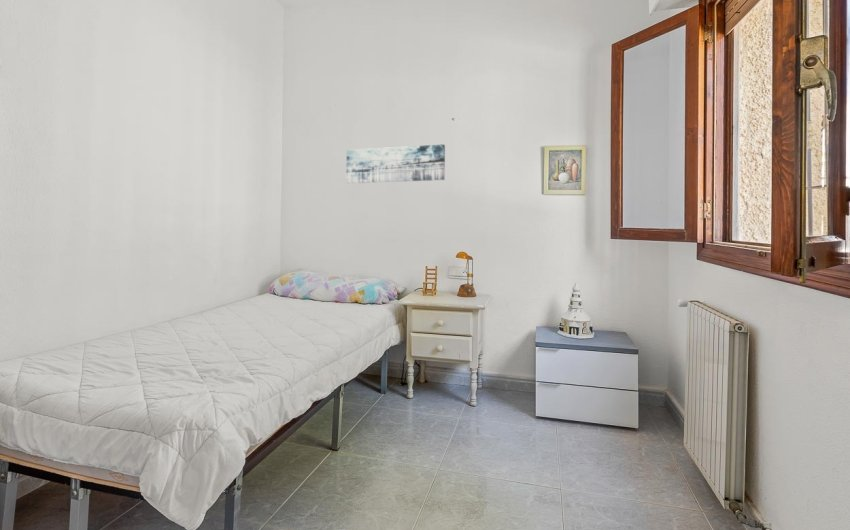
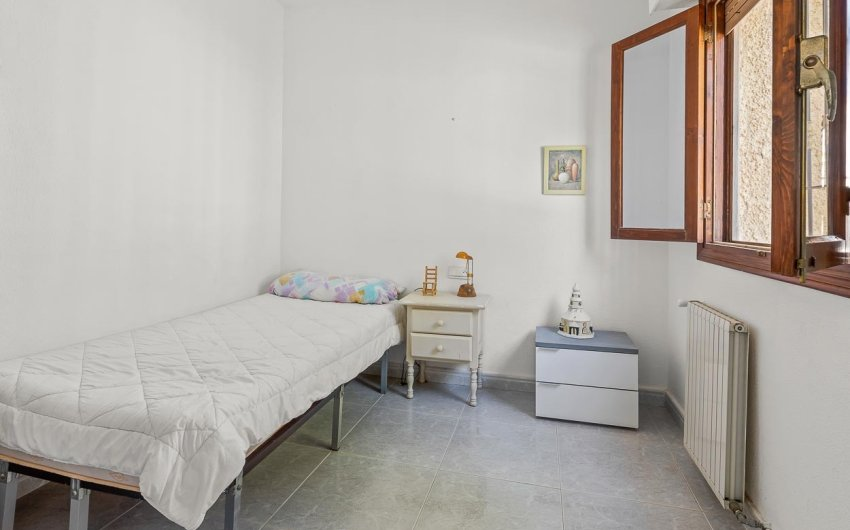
- wall art (394, 164)
